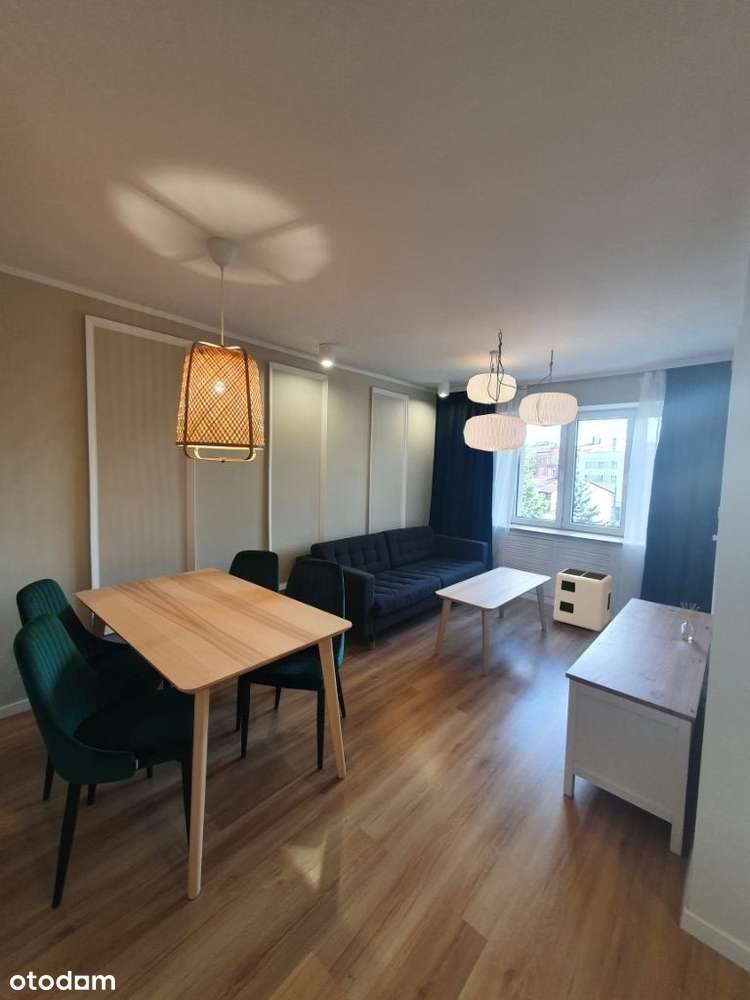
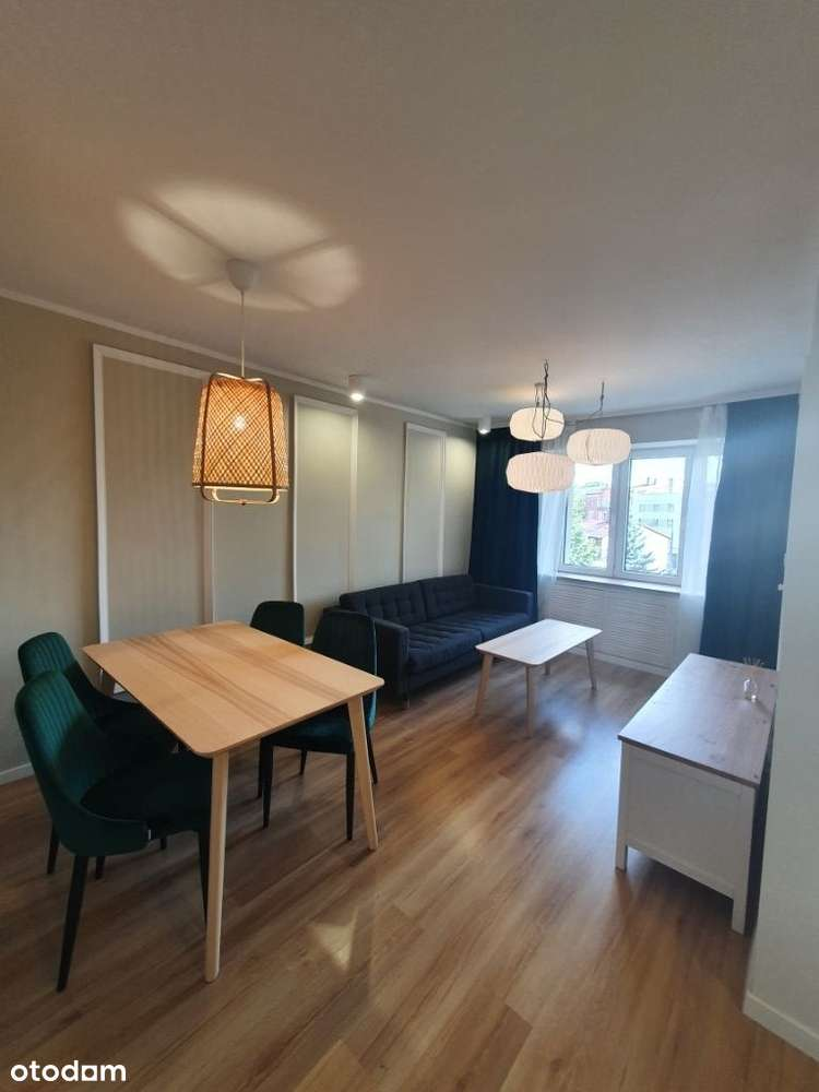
- air purifier (582, 598)
